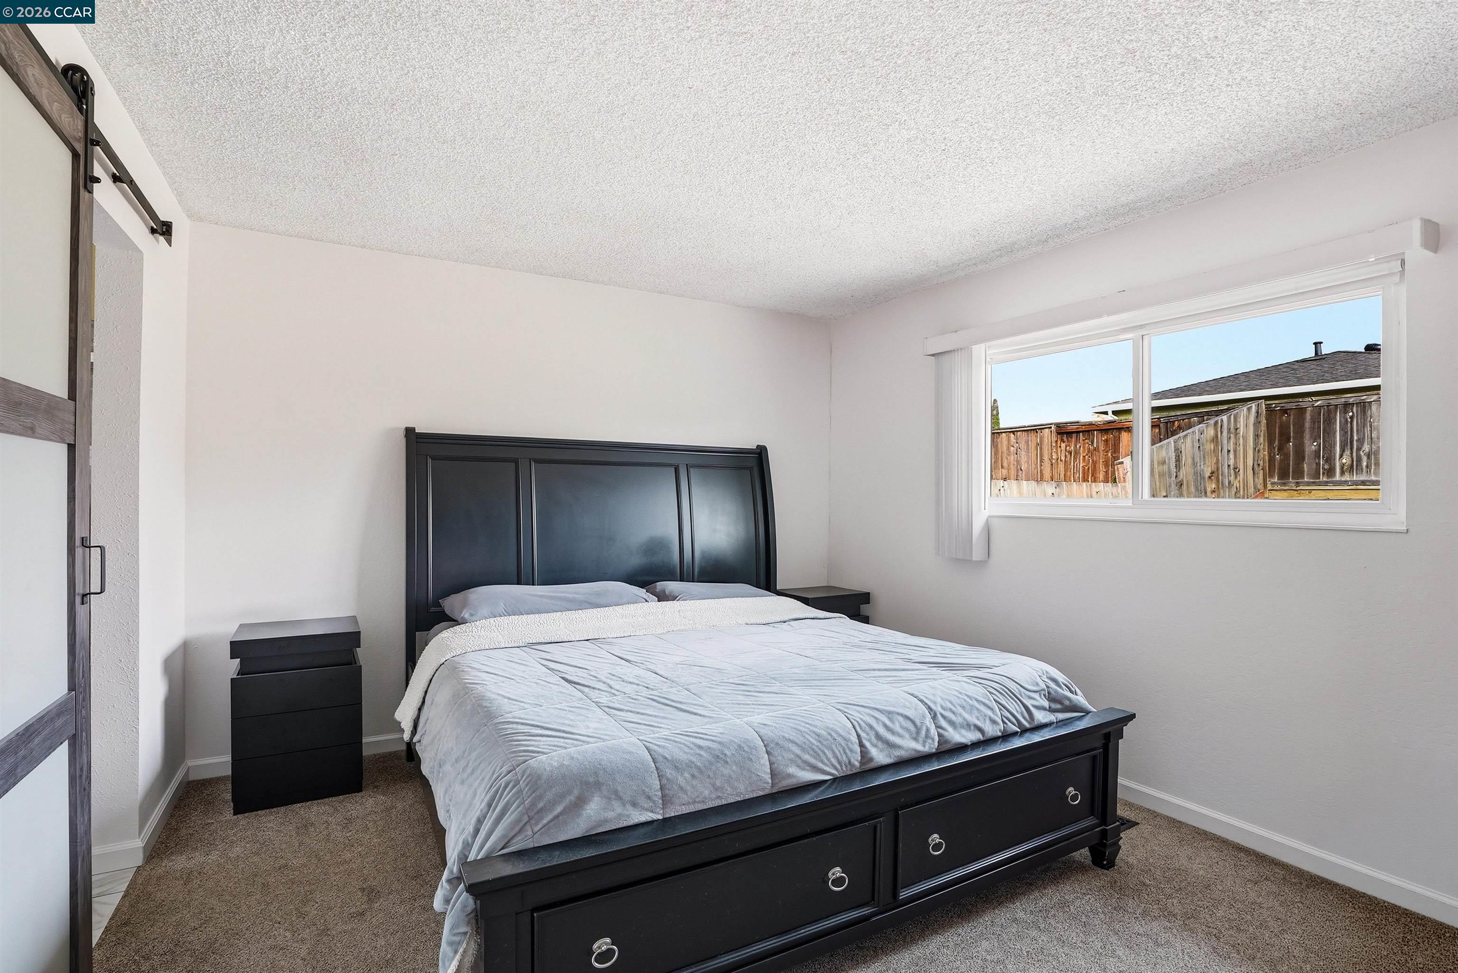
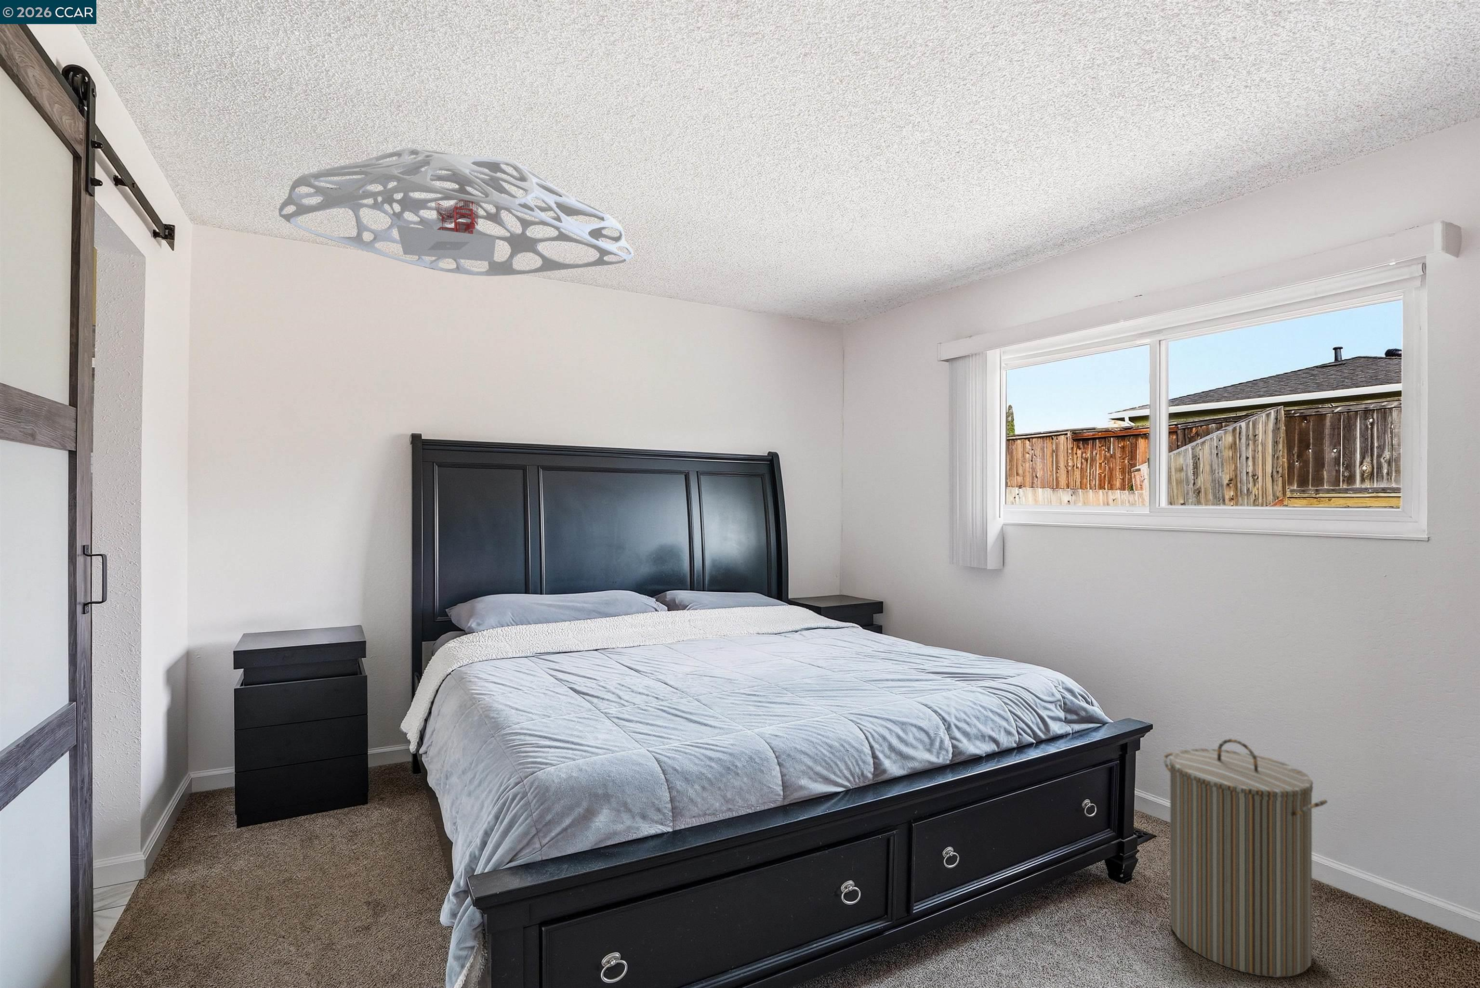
+ ceiling light (468, 205)
+ laundry hamper (1238, 840)
